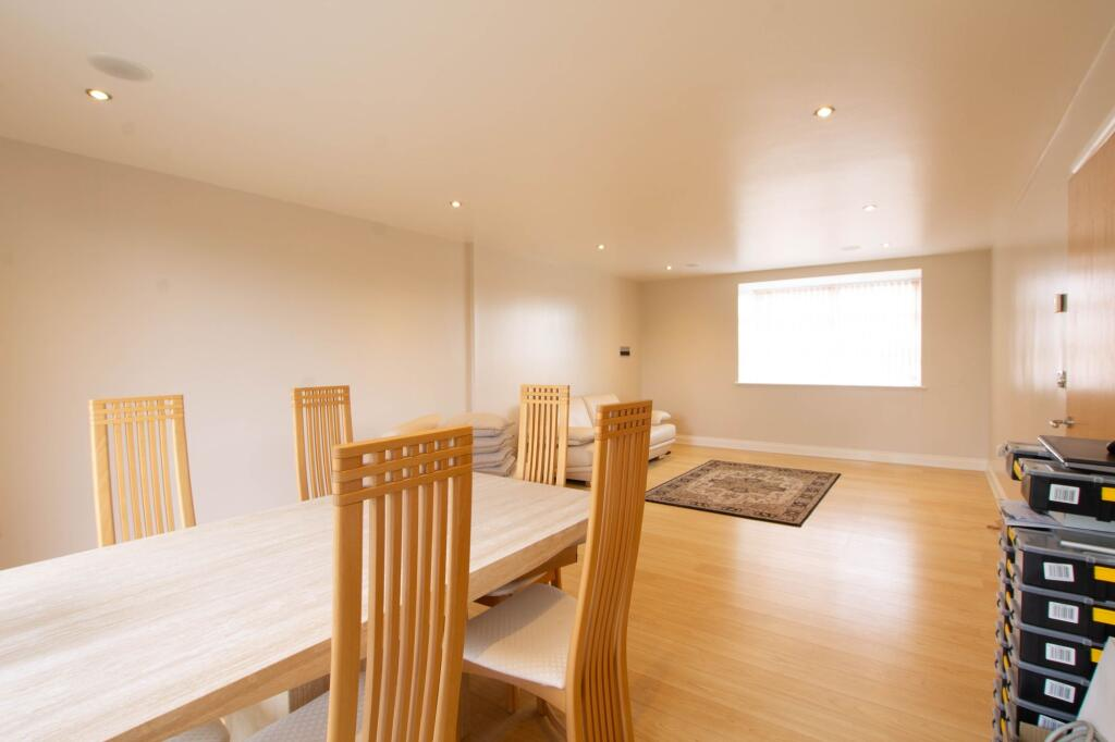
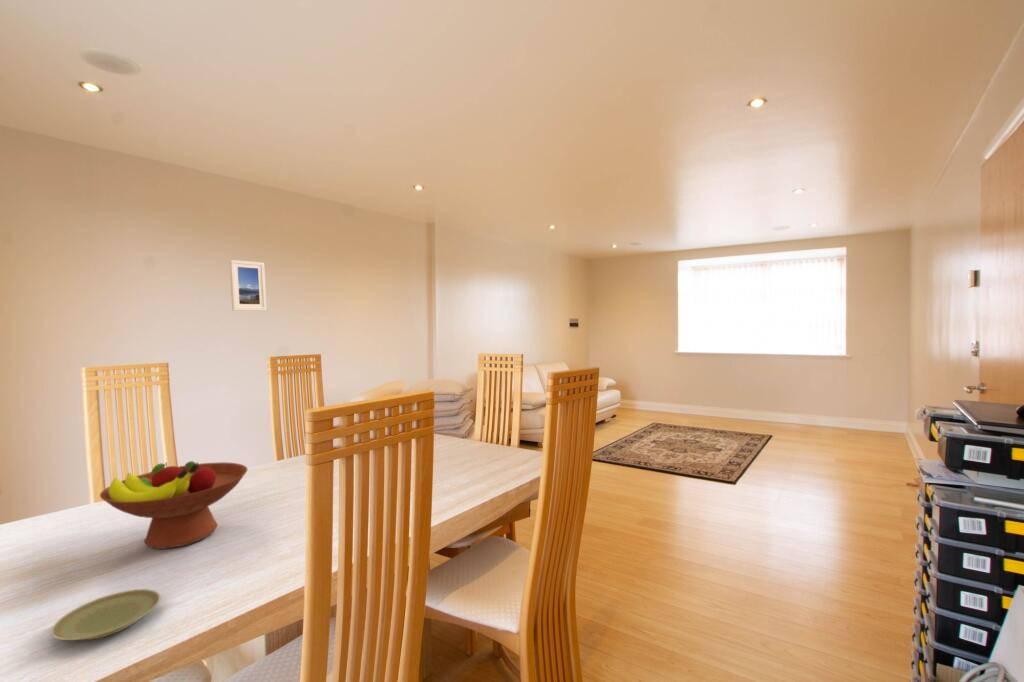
+ fruit bowl (180, 497)
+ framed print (248, 285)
+ plate (109, 617)
